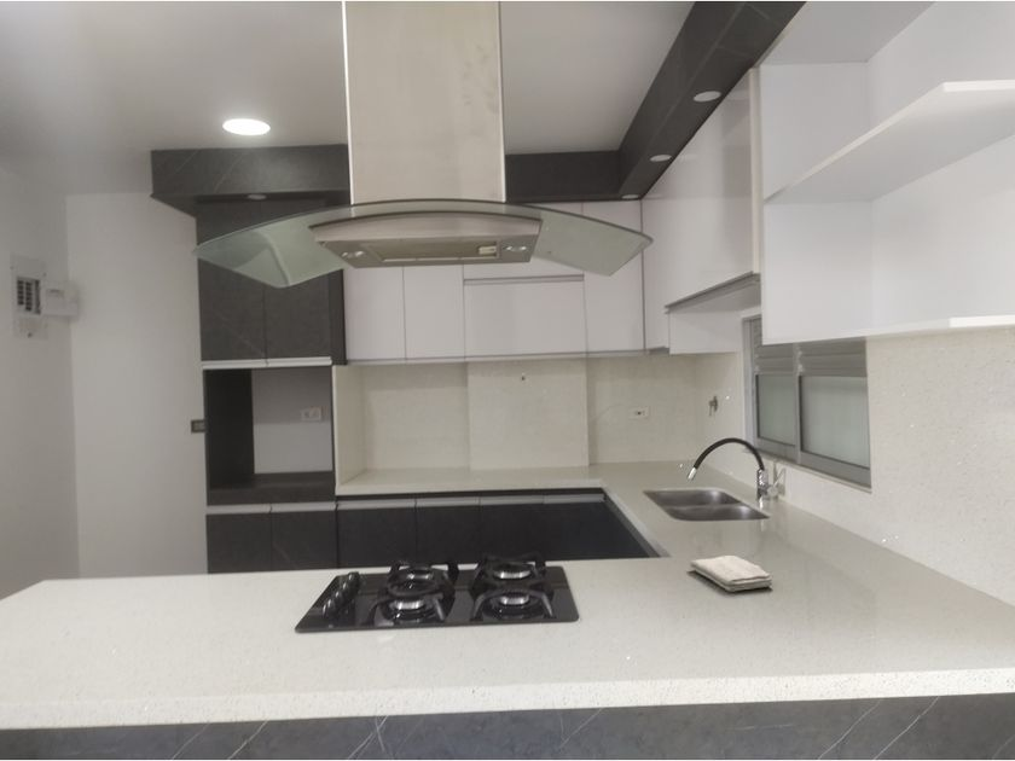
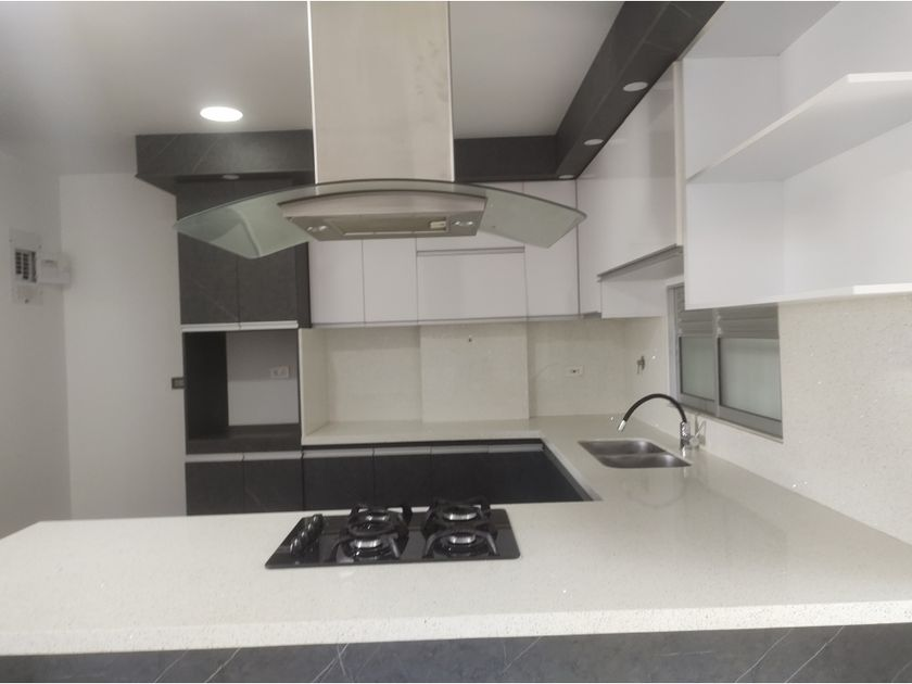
- washcloth (730, 571)
